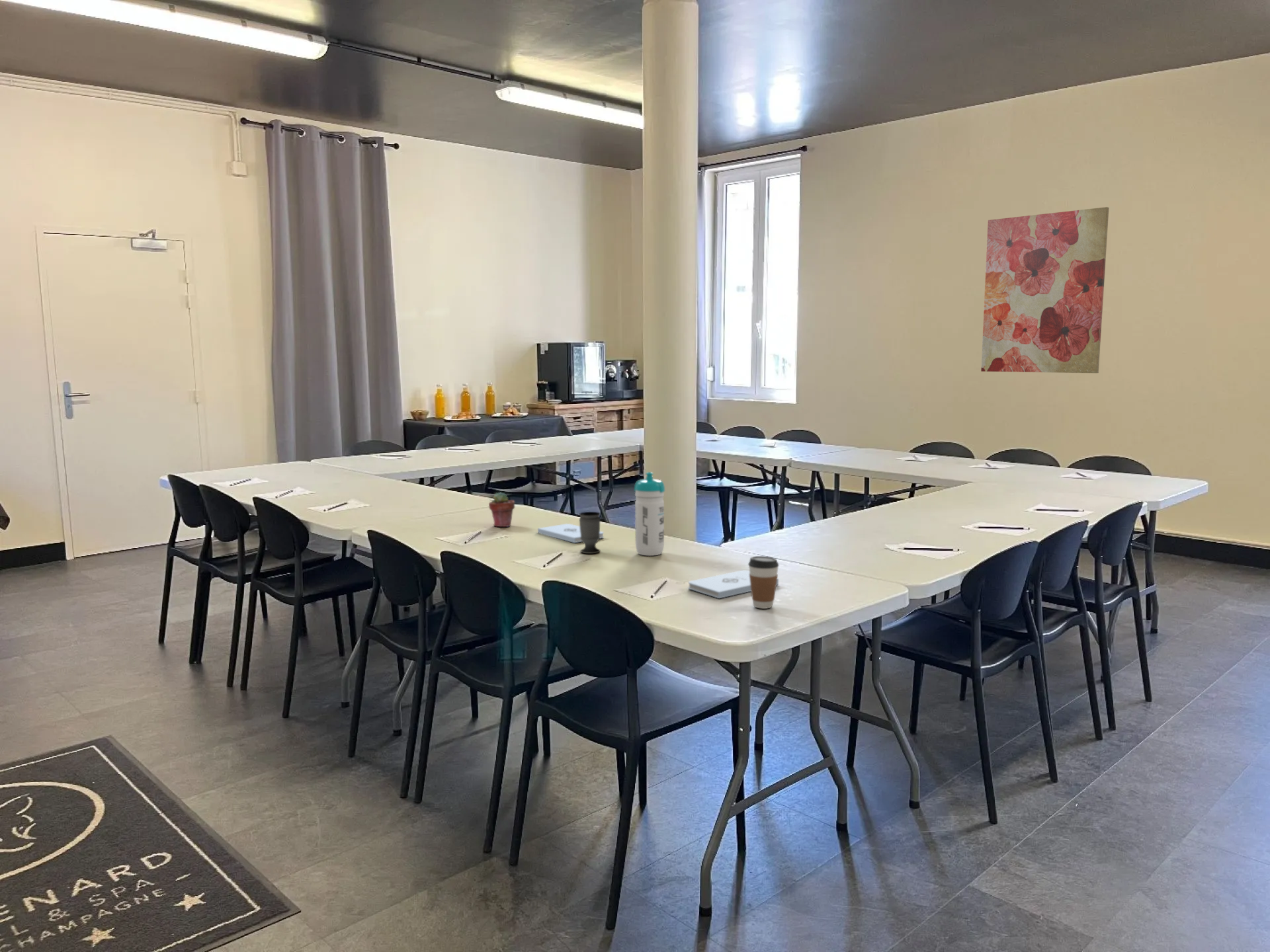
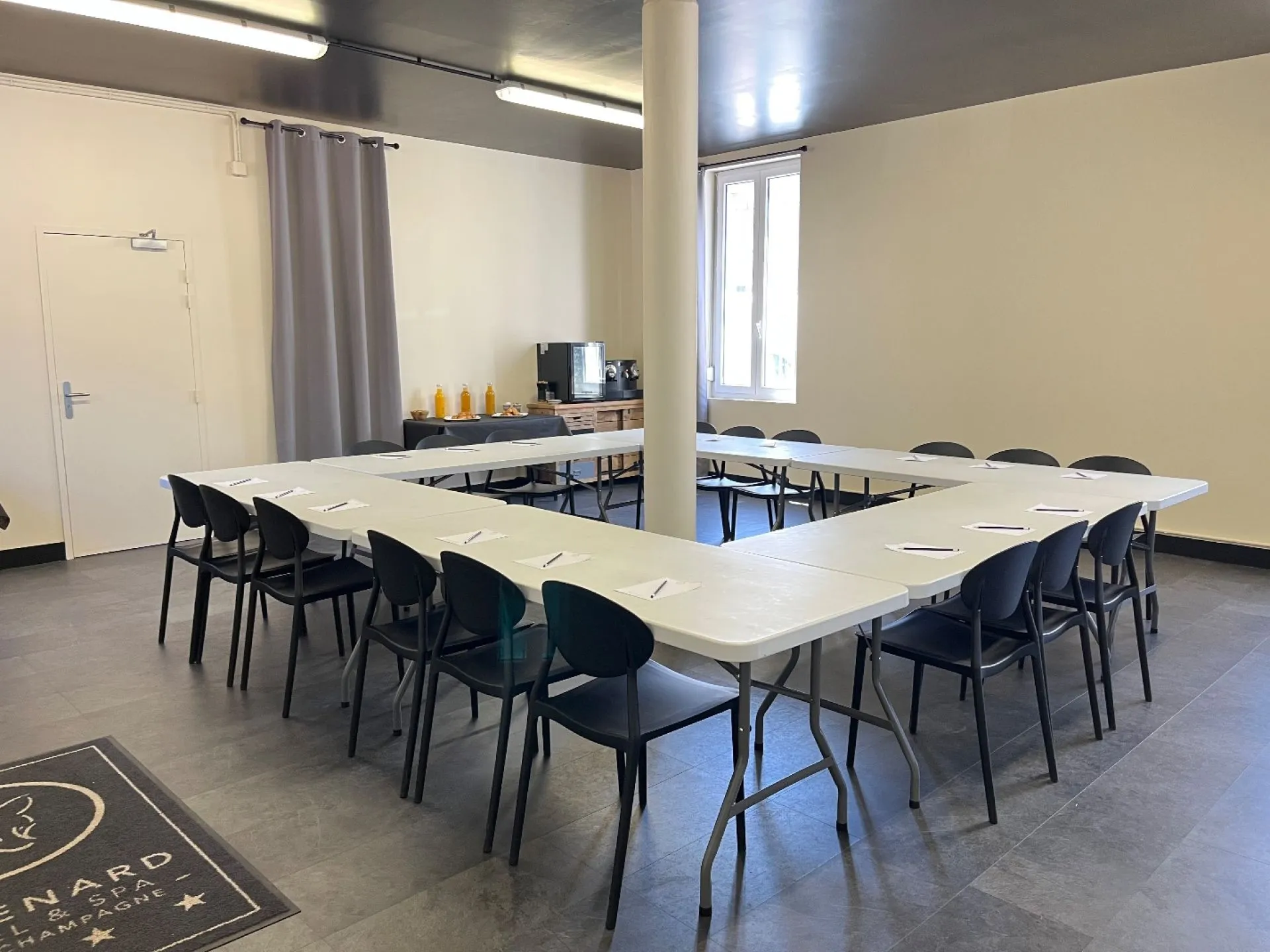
- water bottle (650, 512)
- coffee cup (763, 582)
- potted succulent (501, 508)
- notepad (571, 532)
- notepad (732, 583)
- cup (590, 532)
- wall art (1041, 294)
